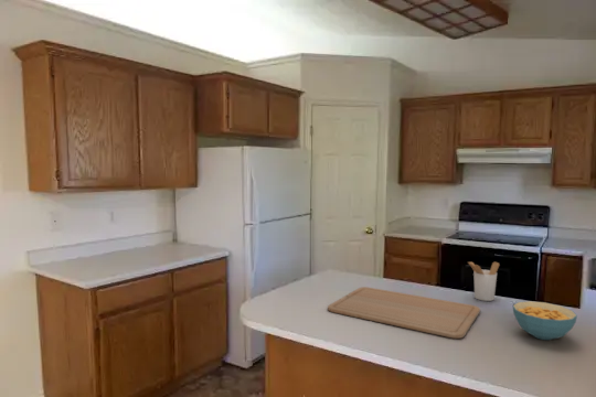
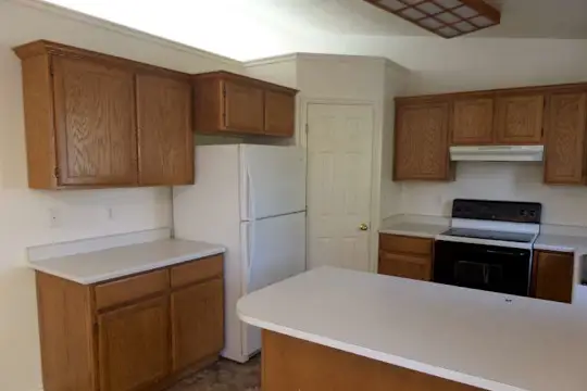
- utensil holder (481, 279)
- cereal bowl (543, 323)
- chopping board (403, 308)
